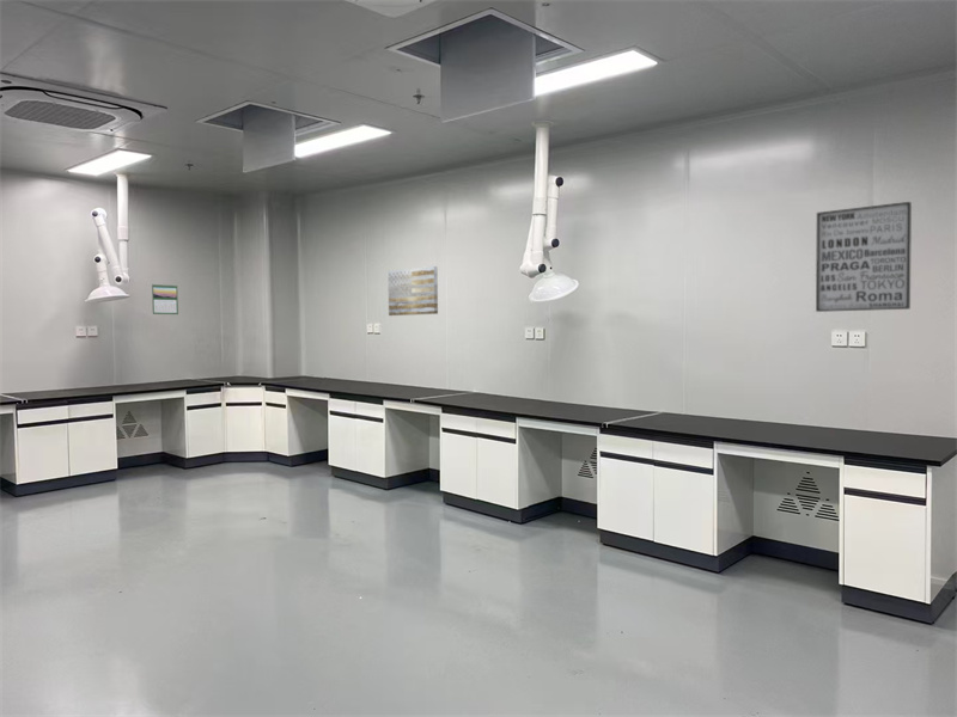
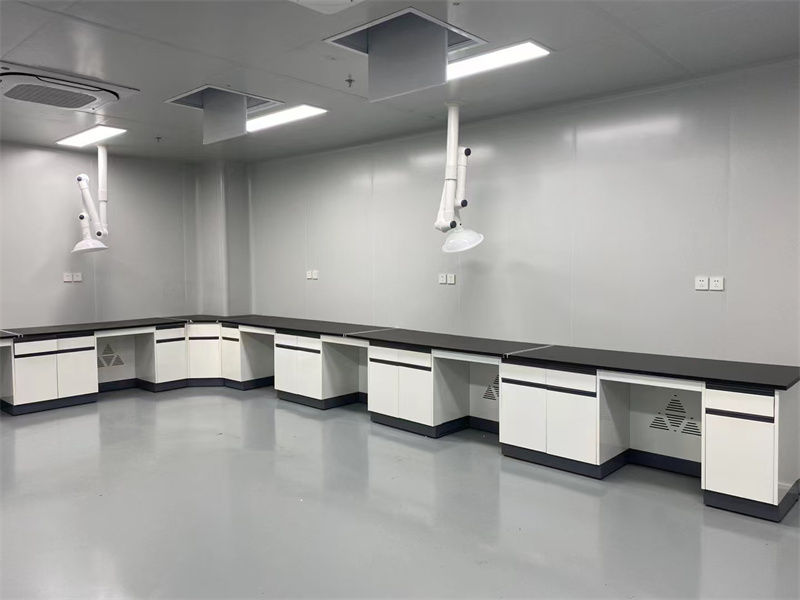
- wall art (861, 258)
- calendar (165, 299)
- wall art (412, 292)
